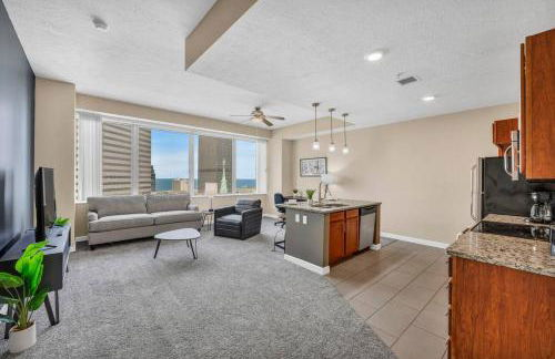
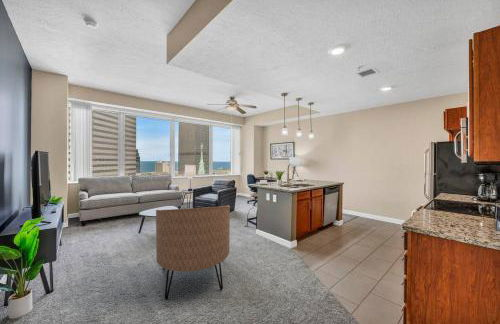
+ armchair (194, 240)
